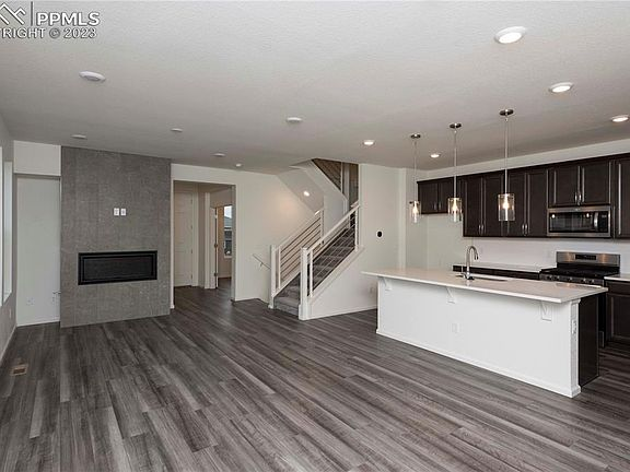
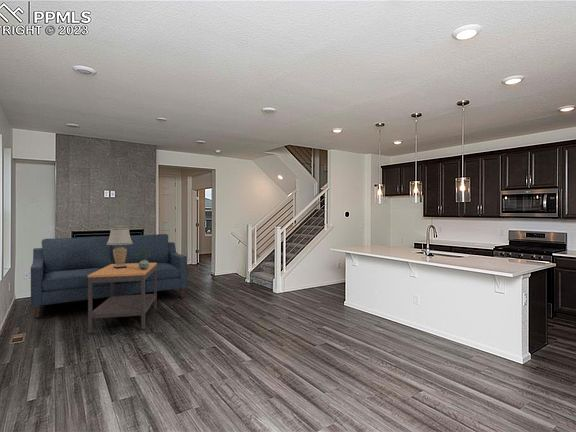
+ potted plant (140, 258)
+ table lamp (119, 246)
+ side table (126, 295)
+ sofa (113, 263)
